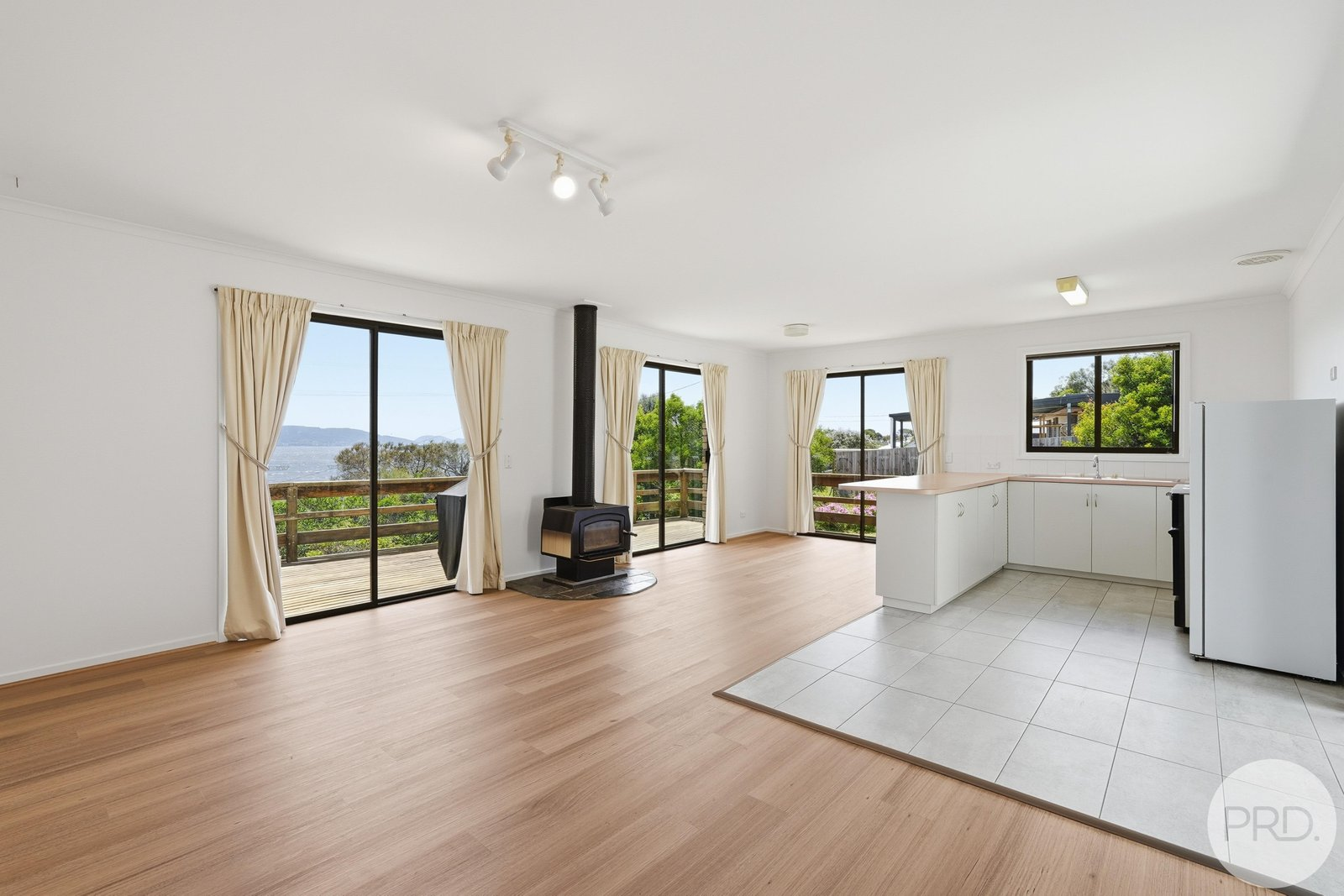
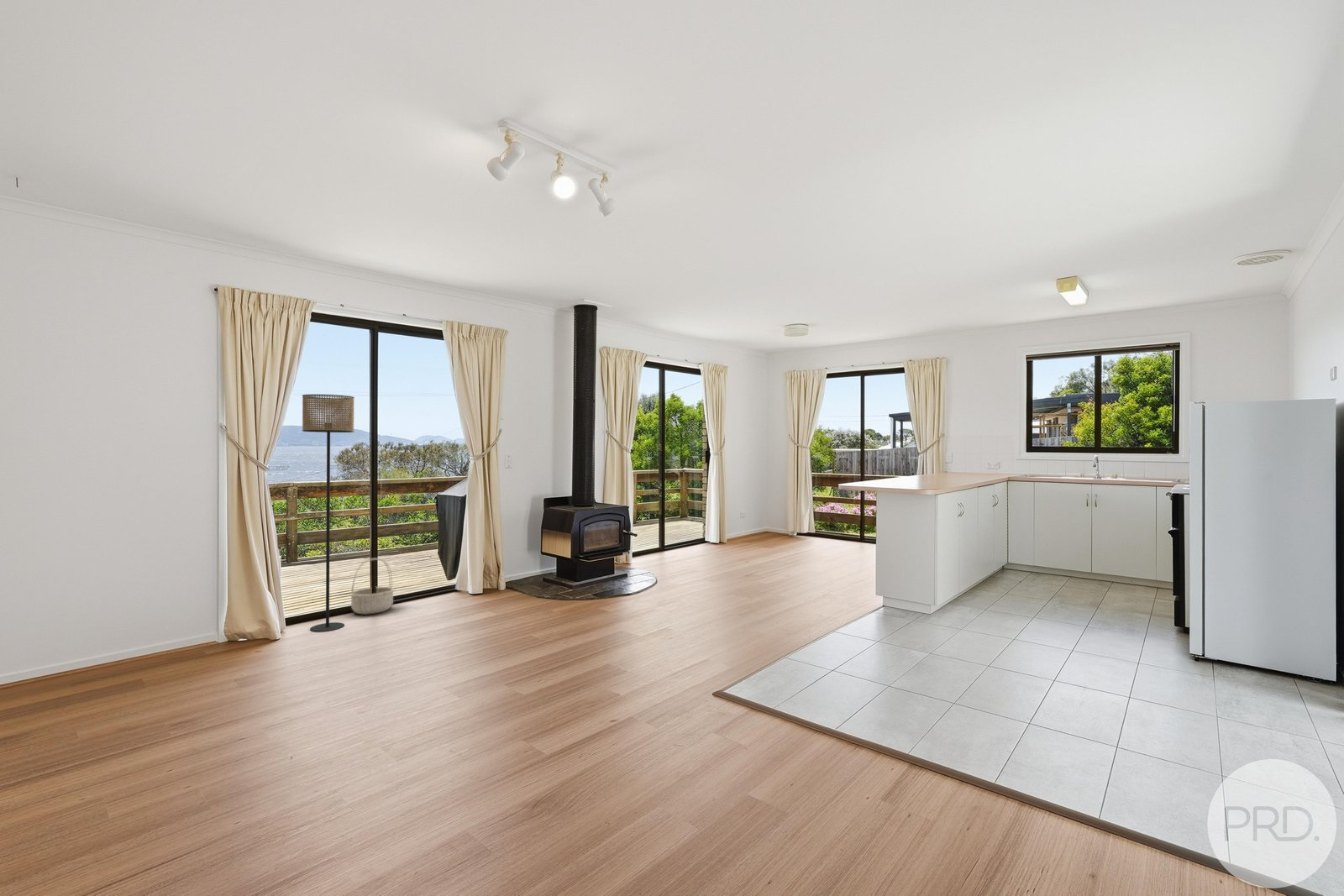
+ floor lamp (328, 511)
+ basket (370, 588)
